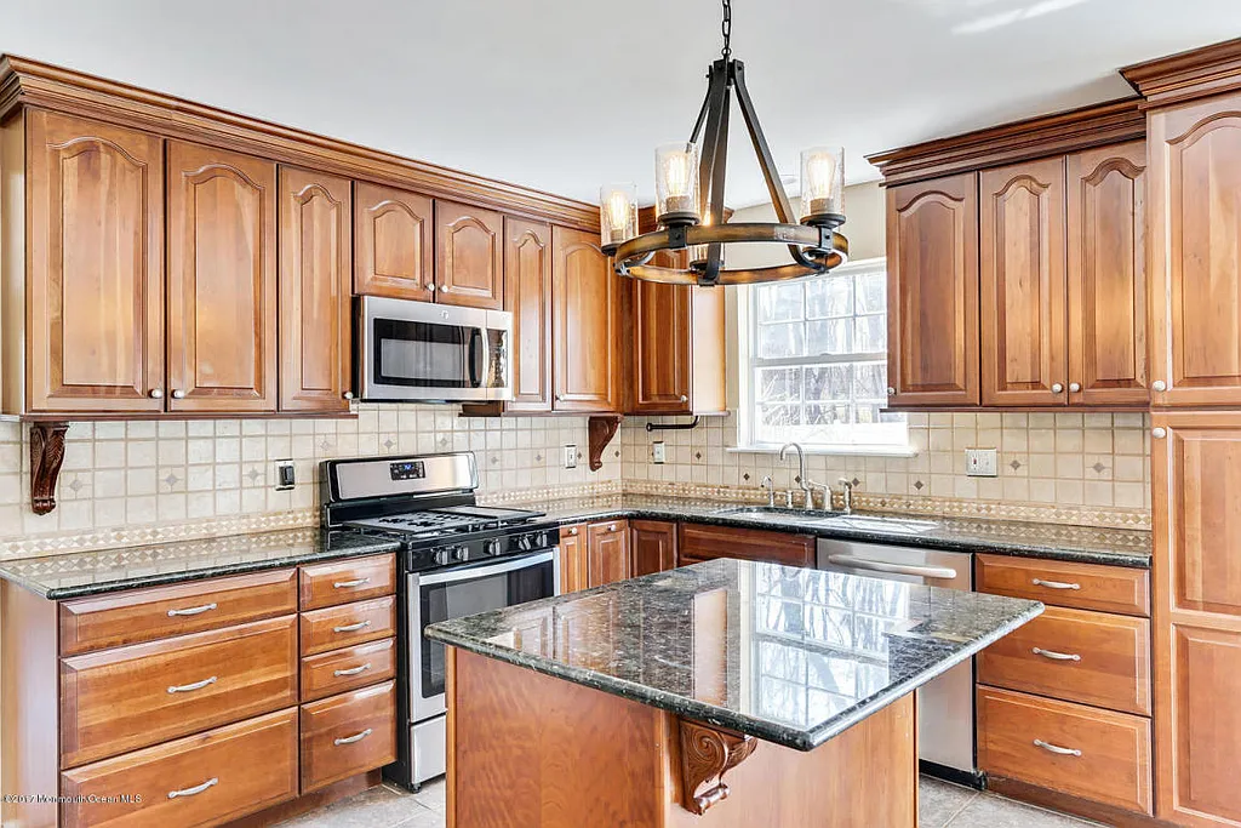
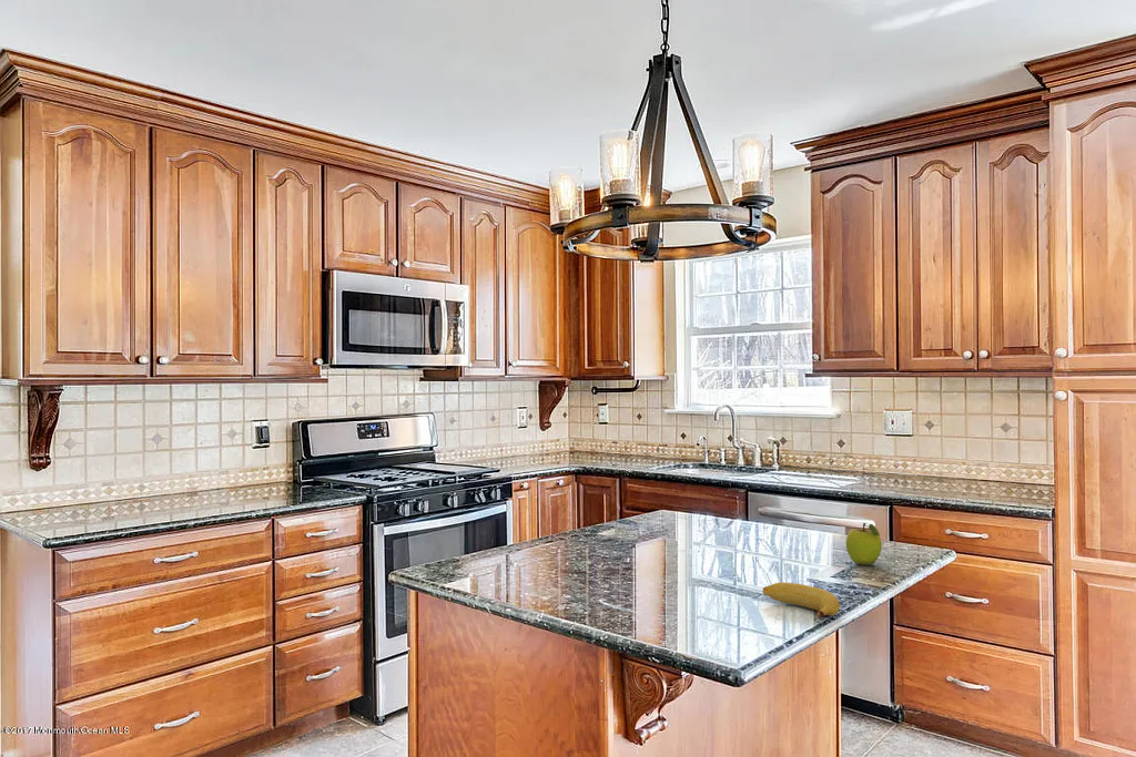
+ fruit (865, 543)
+ banana (799, 599)
